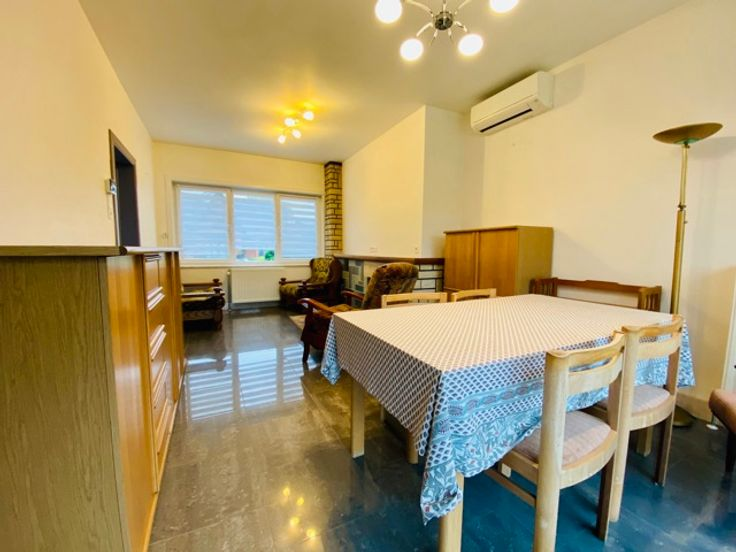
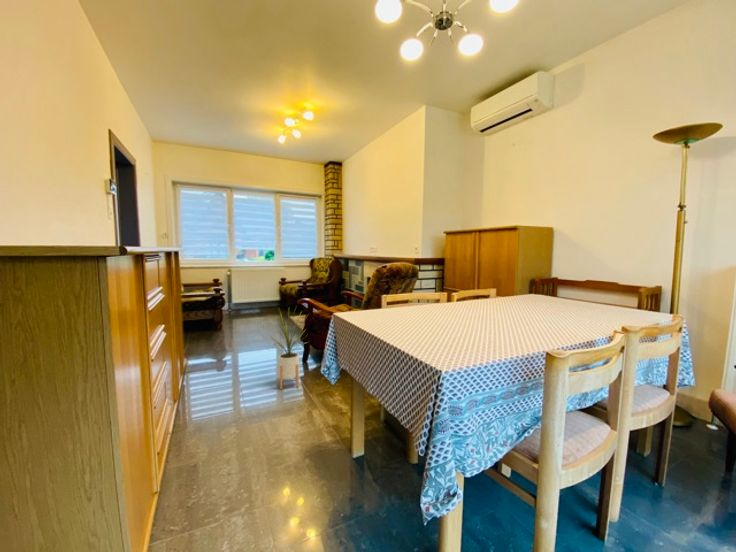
+ house plant (288, 346)
